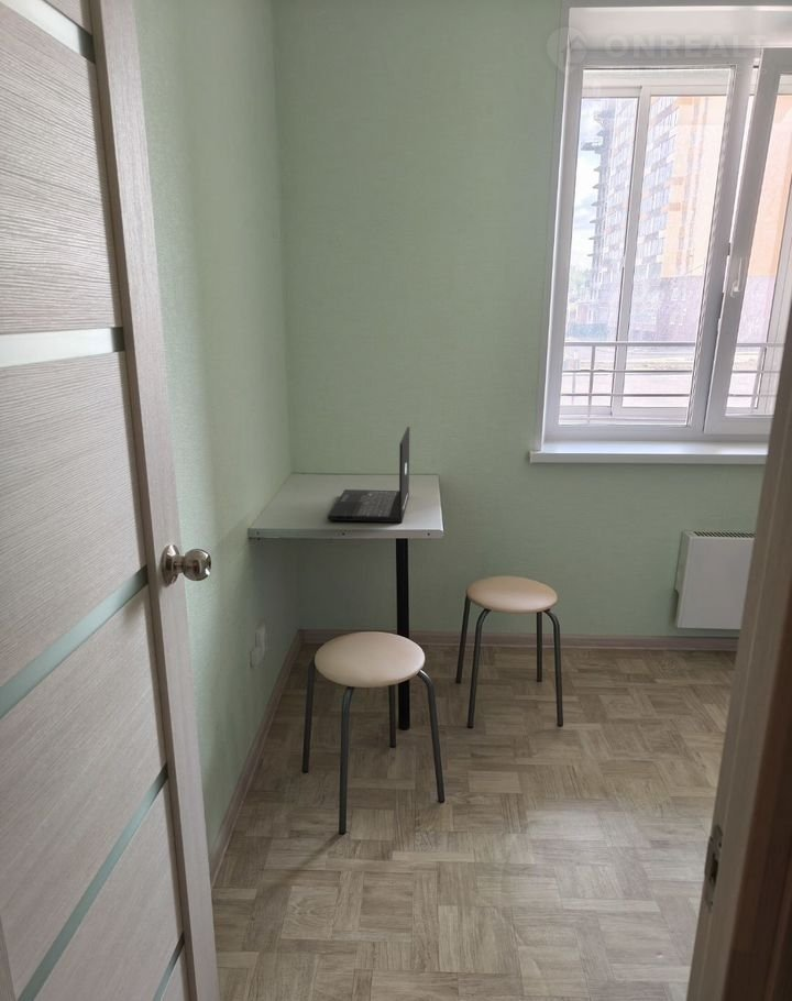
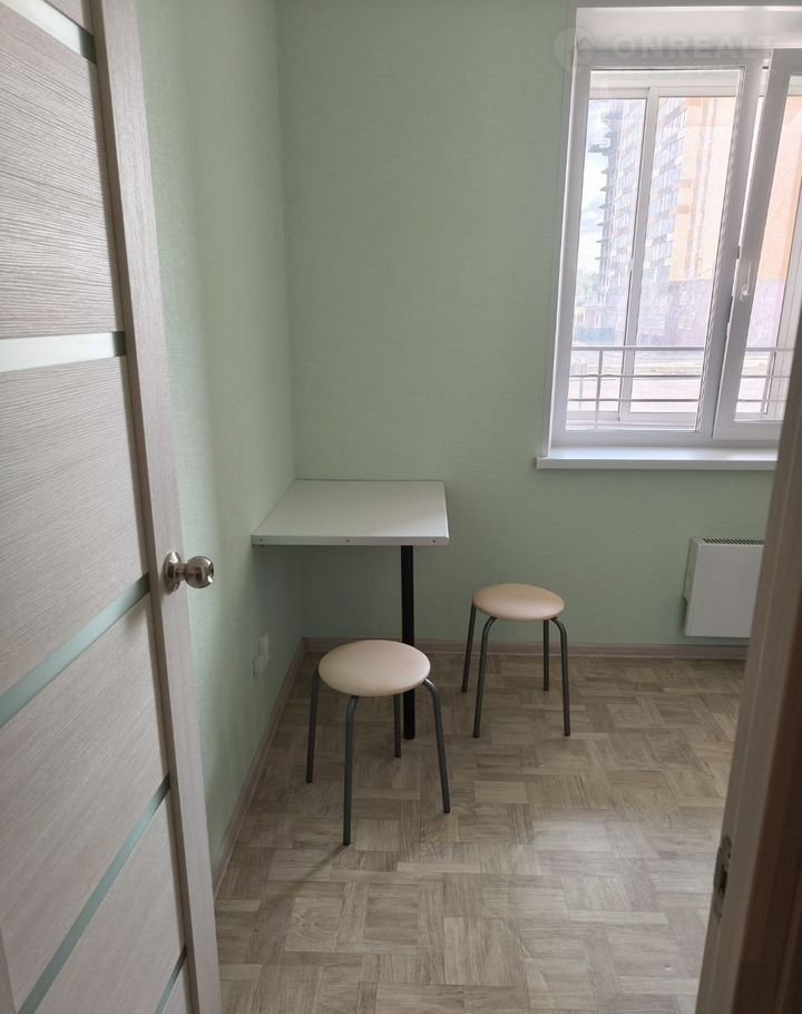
- laptop (365, 490)
